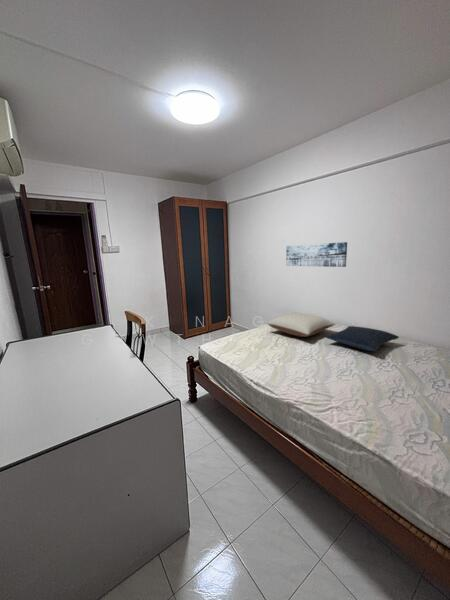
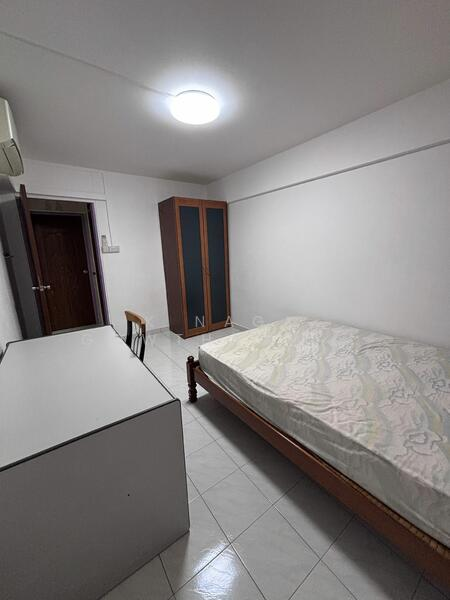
- pillow (360, 336)
- pillow (300, 324)
- wall art (313, 255)
